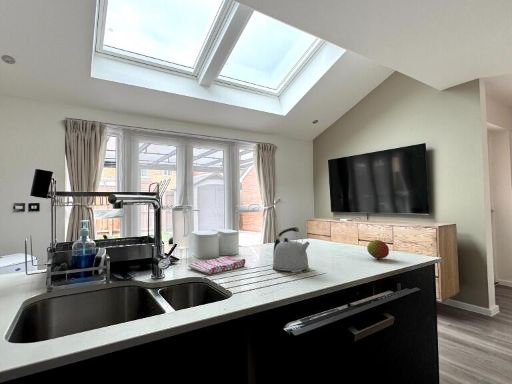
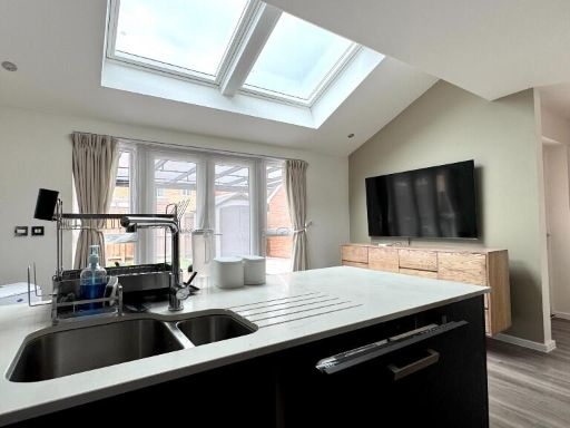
- dish towel (217, 263)
- fruit (378, 249)
- kettle (290, 247)
